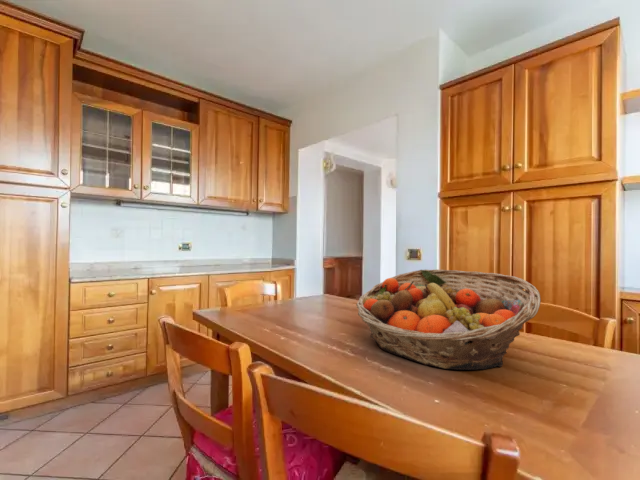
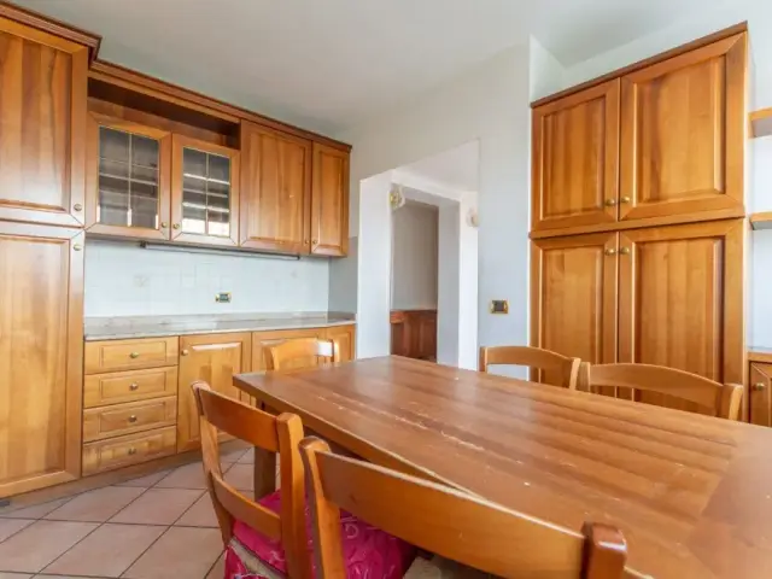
- fruit basket (437, 310)
